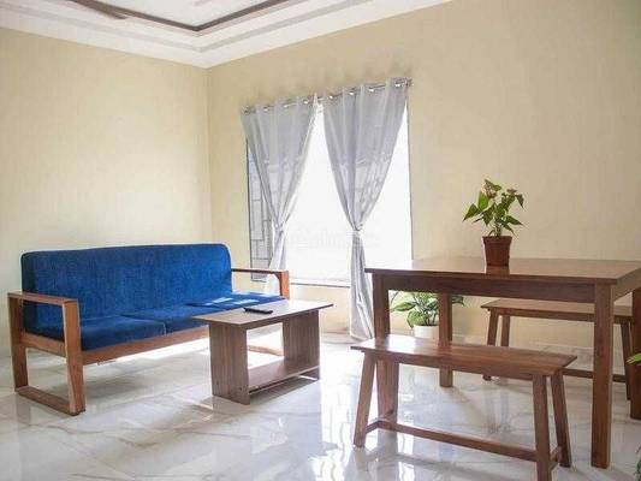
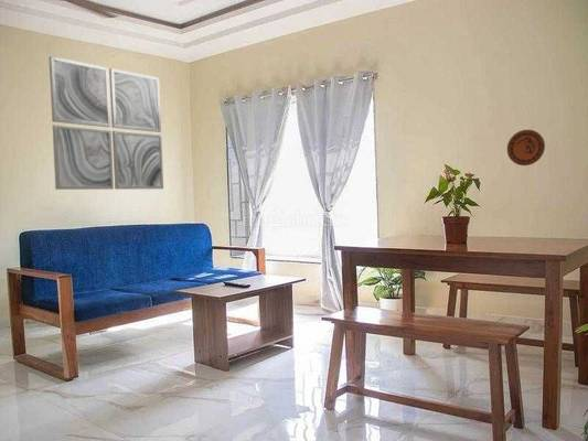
+ wall art (110, 130)
+ decorative plate (525, 148)
